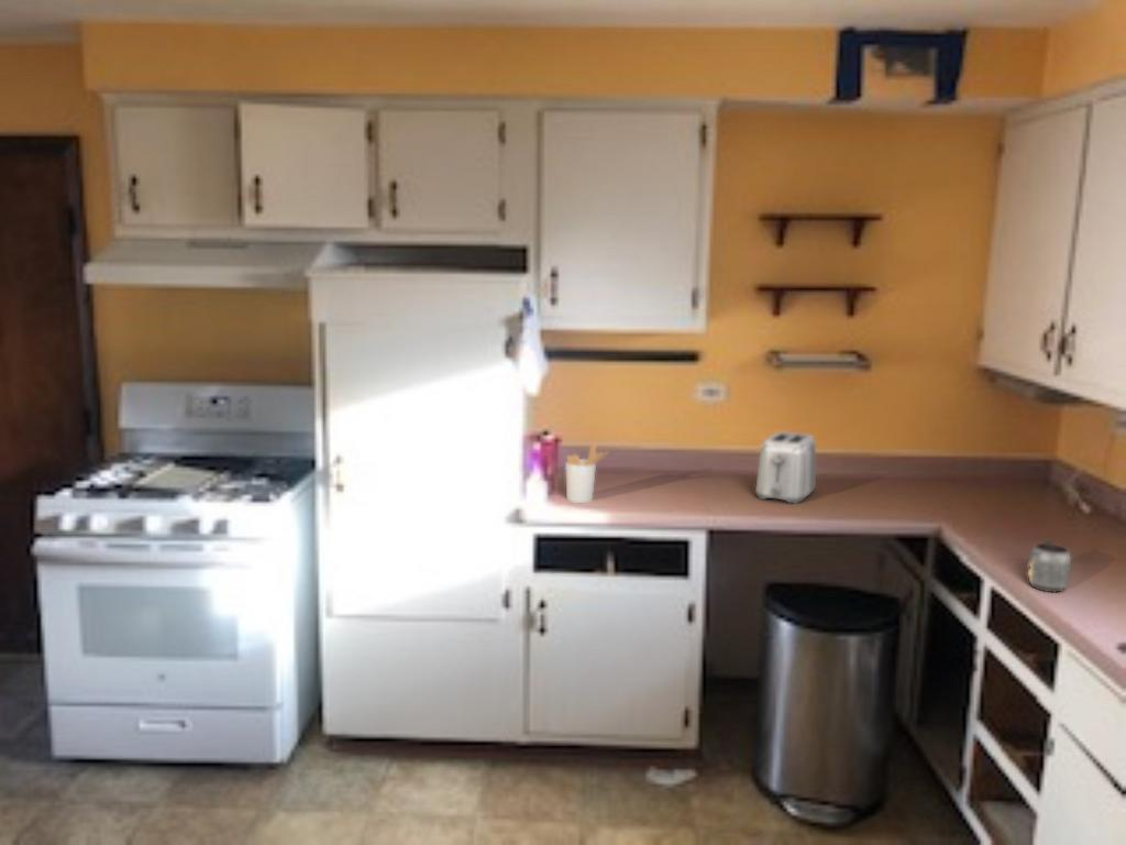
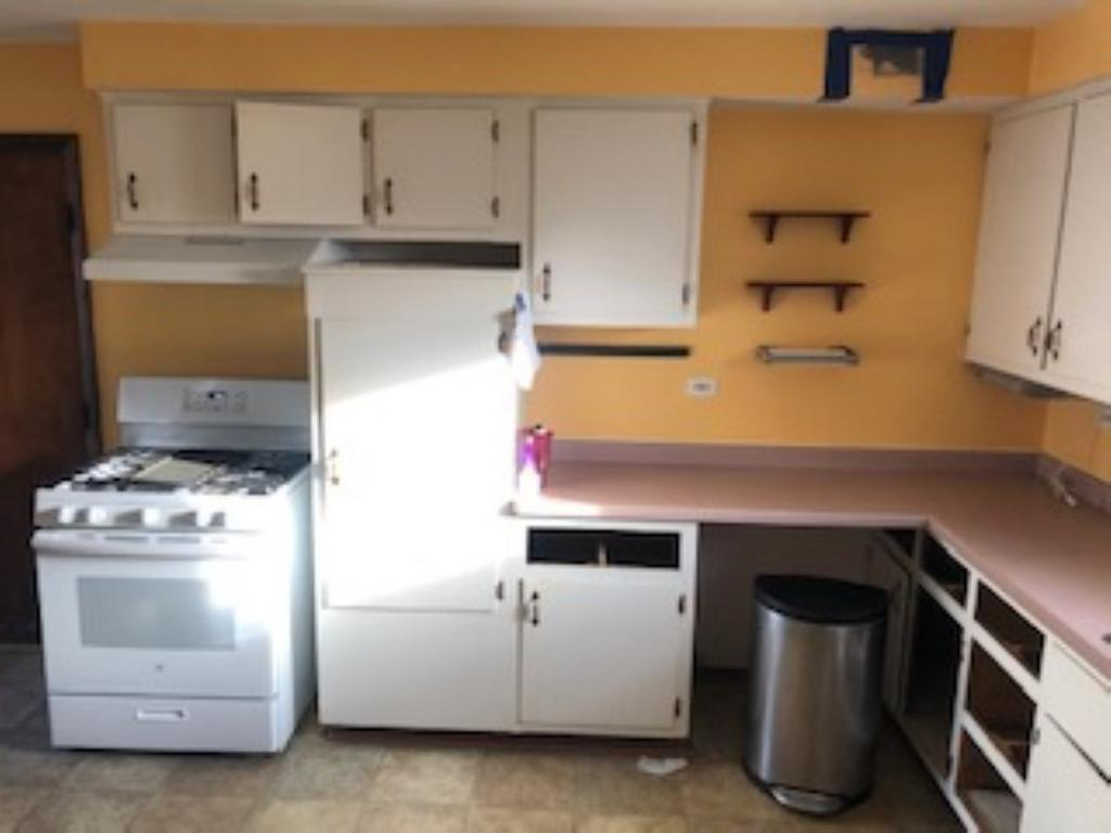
- utensil holder (586, 473)
- mug (1047, 564)
- toaster (788, 465)
